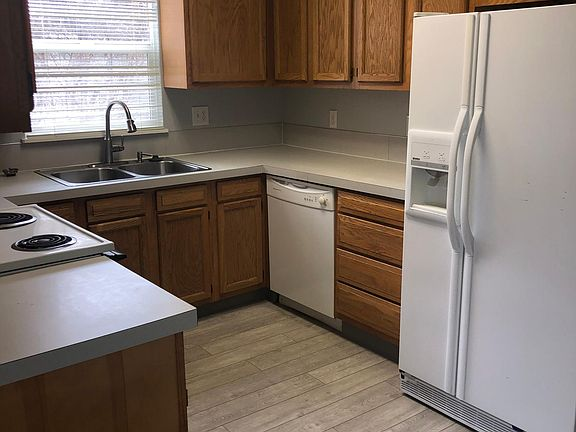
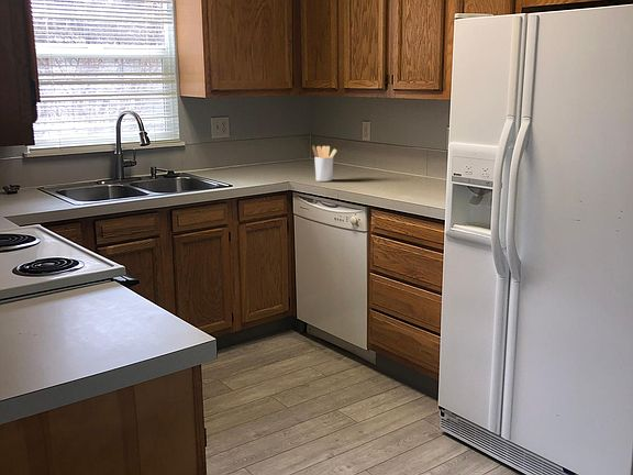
+ utensil holder (323, 162)
